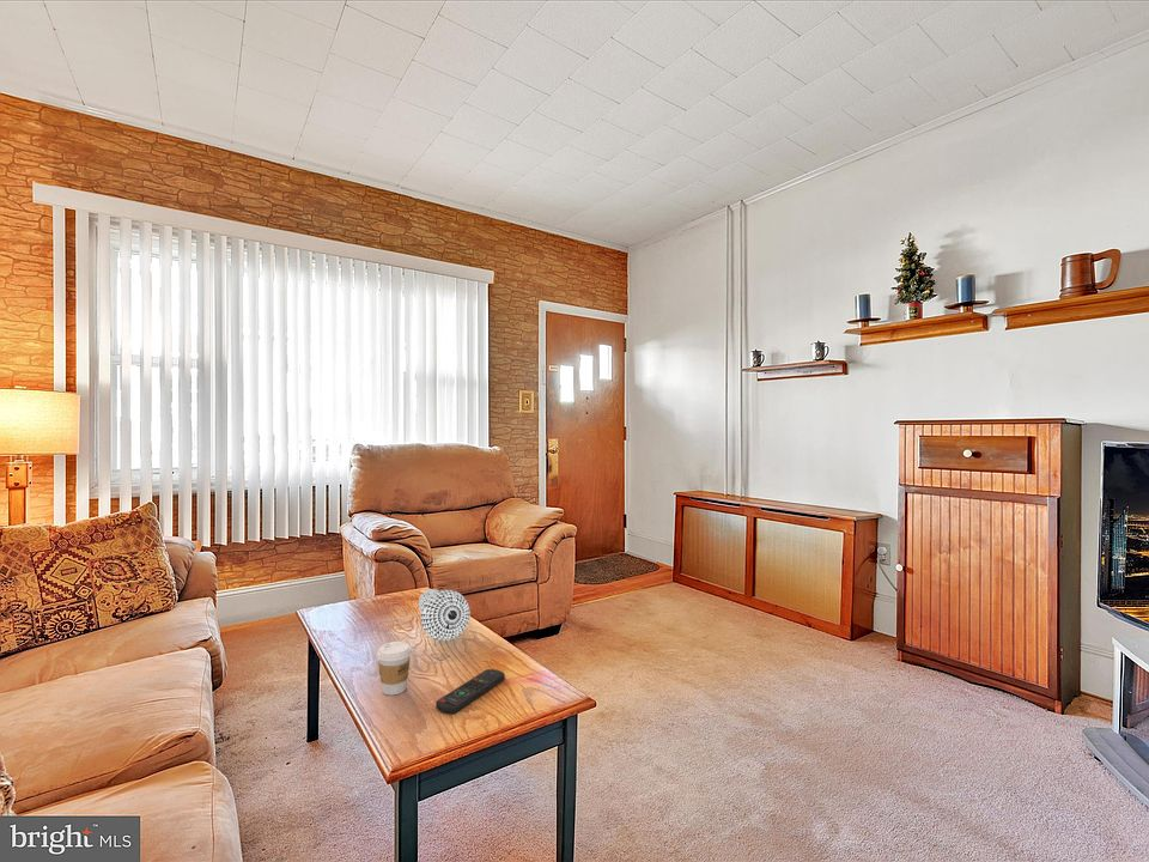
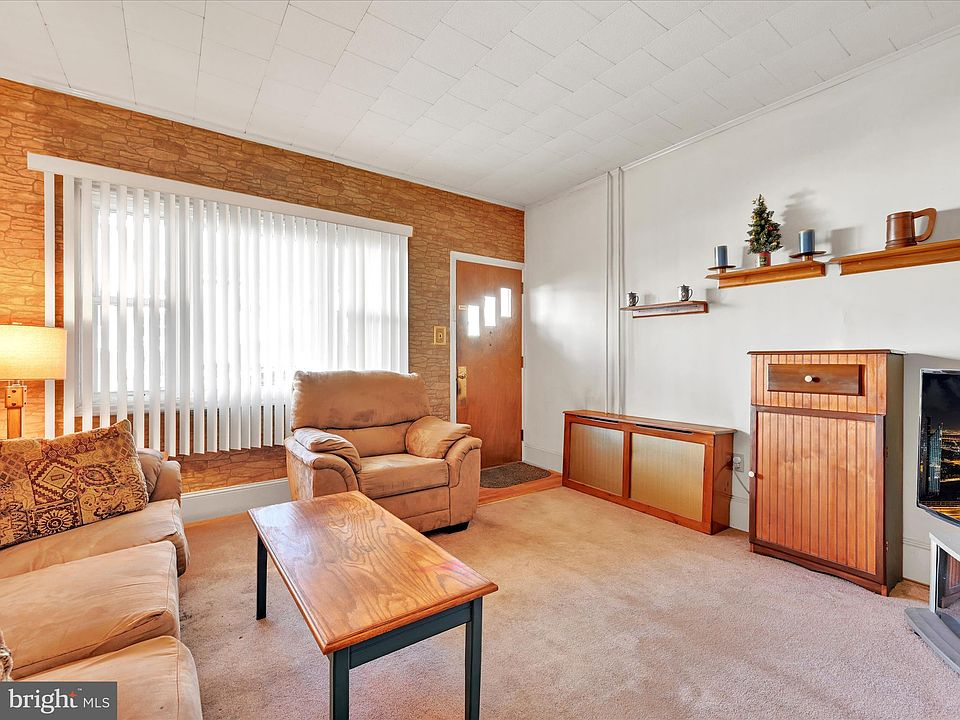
- remote control (472, 688)
- coffee cup (394, 667)
- decorative ball (440, 611)
